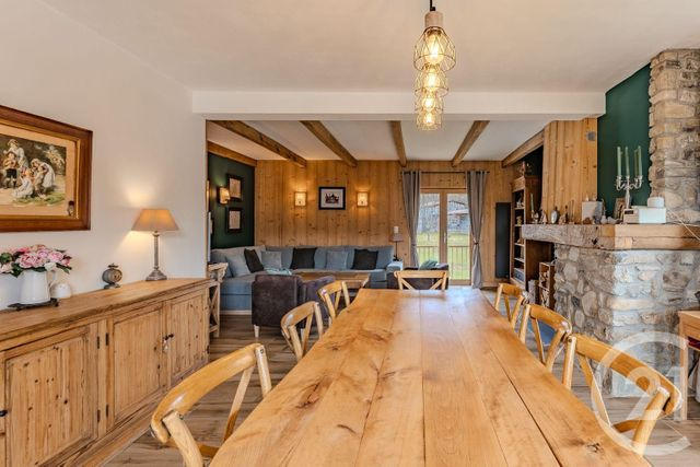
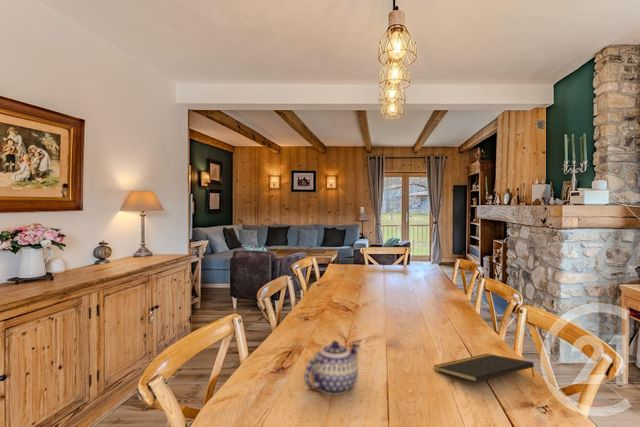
+ notepad (482, 366)
+ teapot (334, 364)
